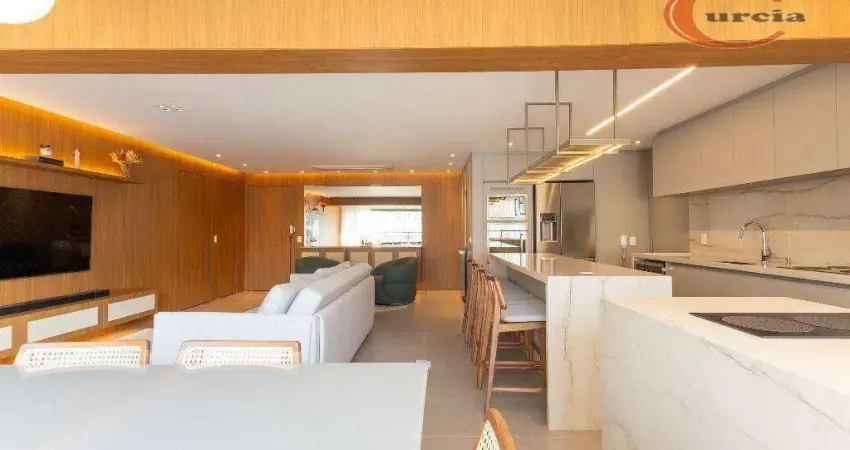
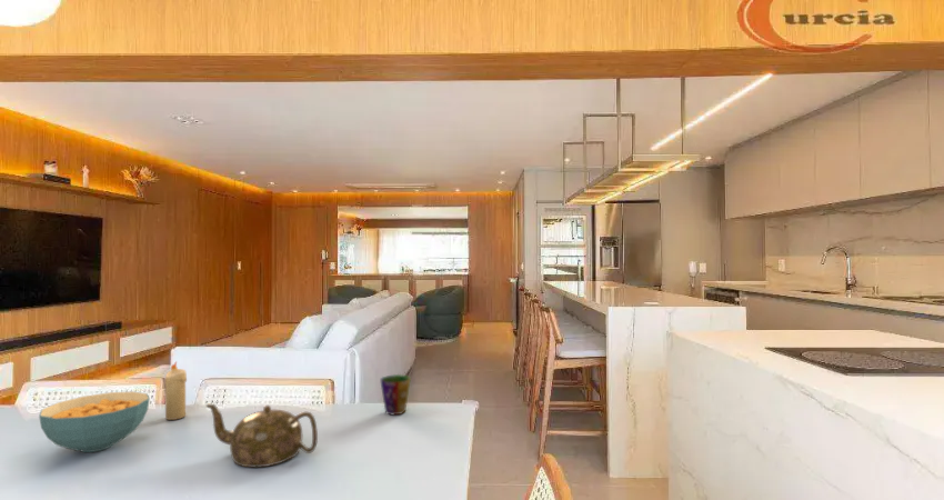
+ cereal bowl (97, 424)
+ teapot (261, 429)
+ cup (394, 396)
+ candle (175, 389)
